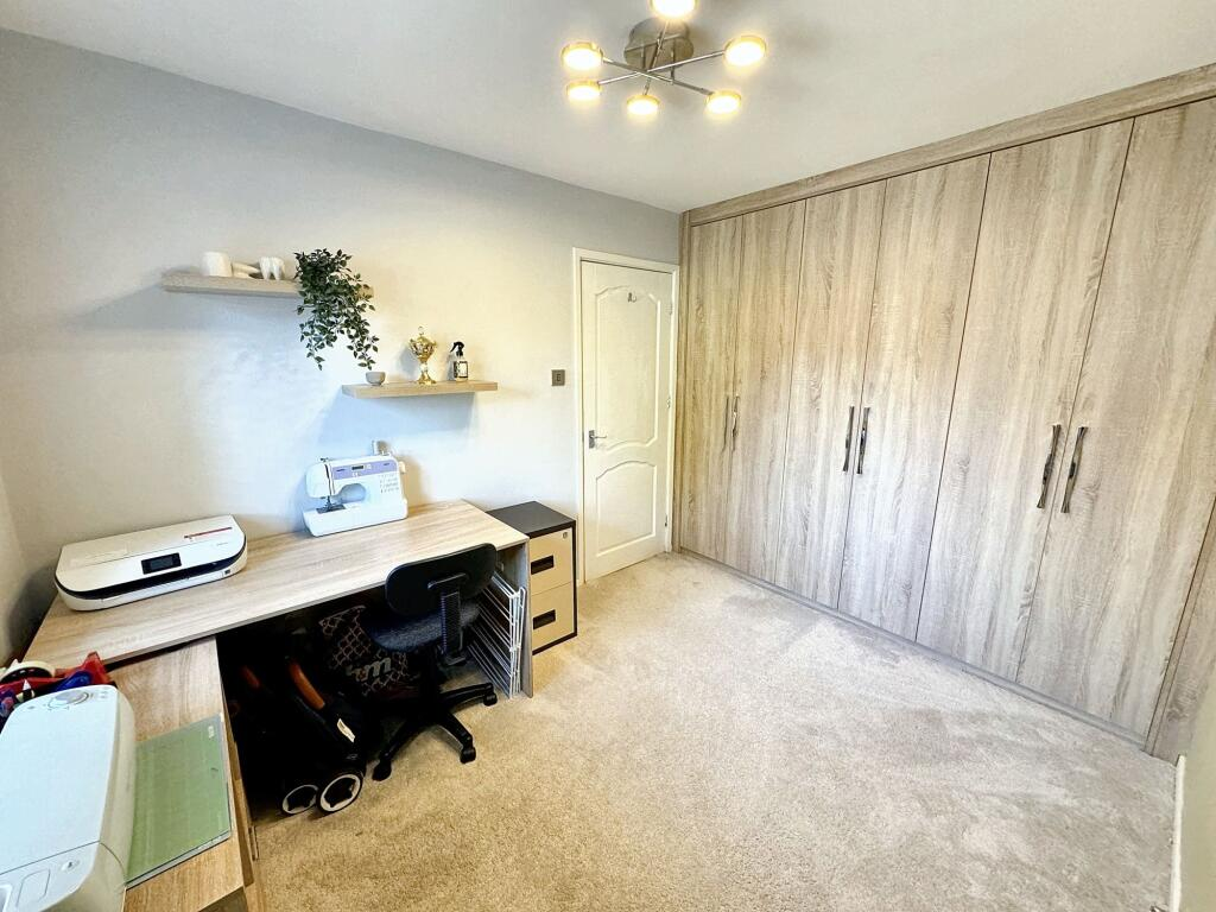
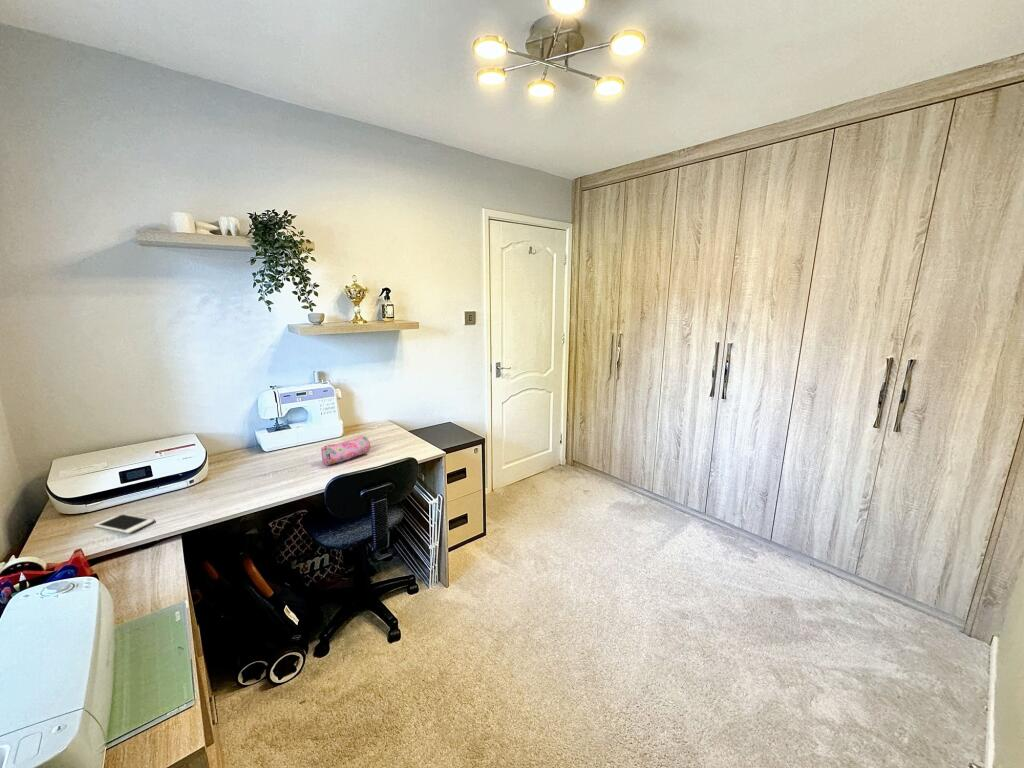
+ cell phone (124, 523)
+ pencil case (345, 449)
